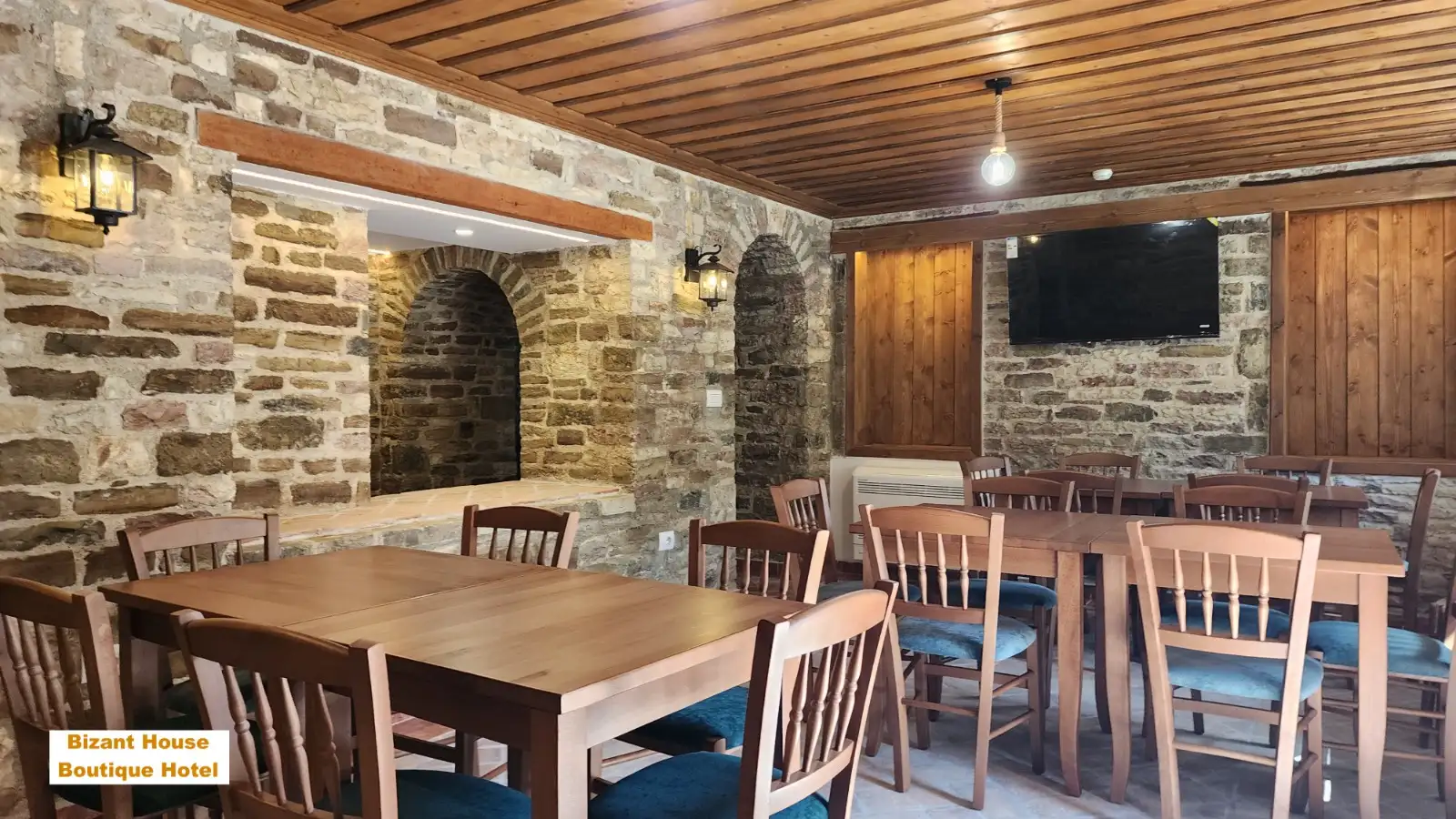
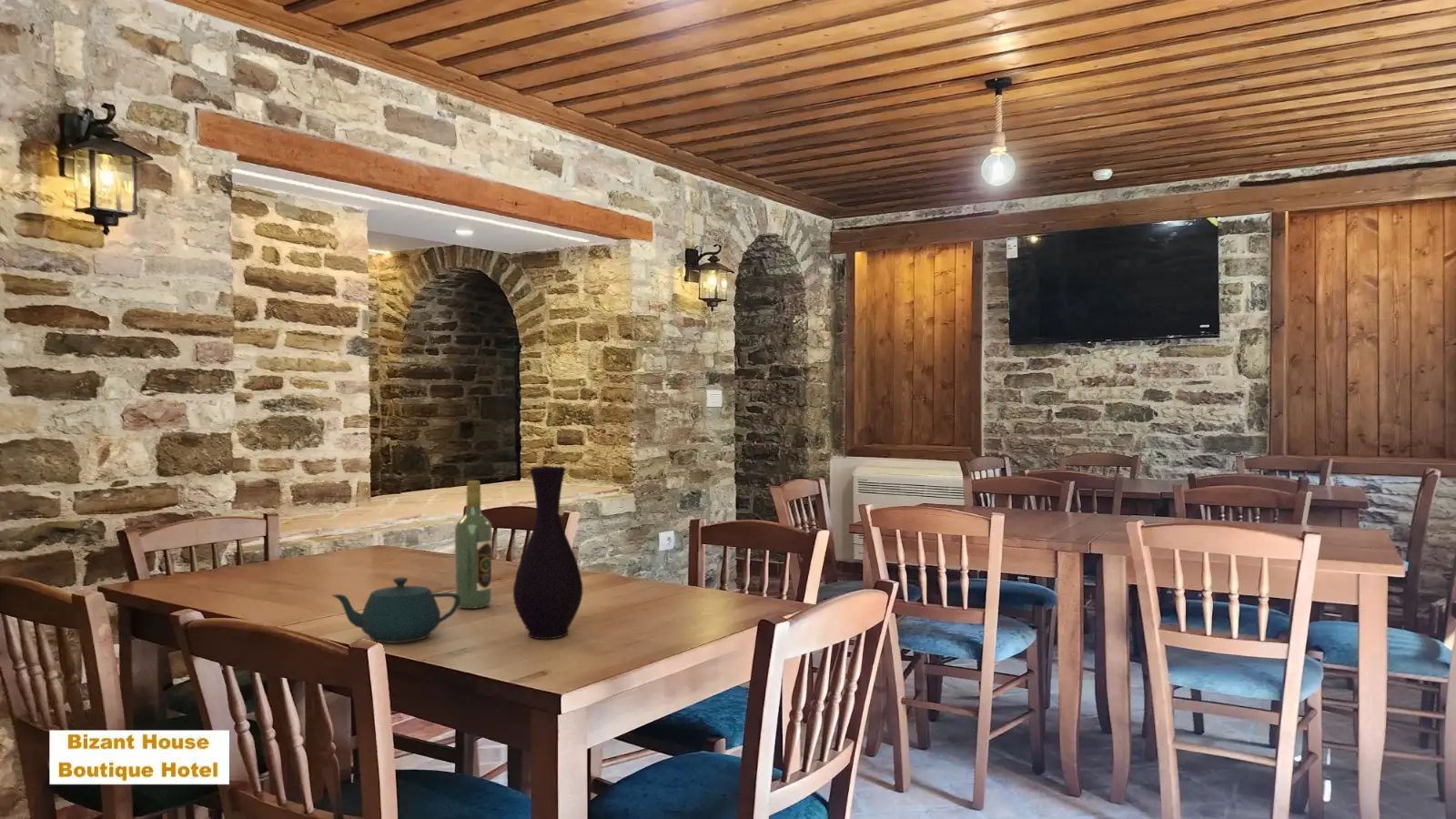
+ vase (548, 551)
+ teapot (397, 608)
+ wine bottle (473, 543)
